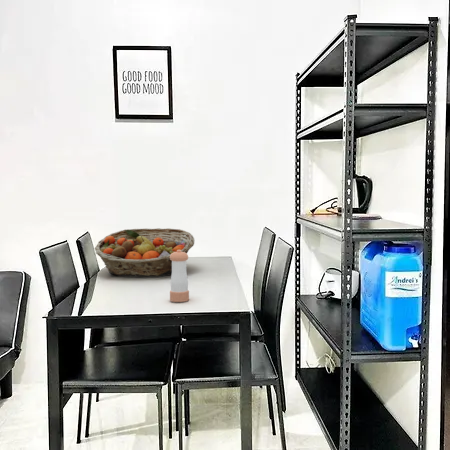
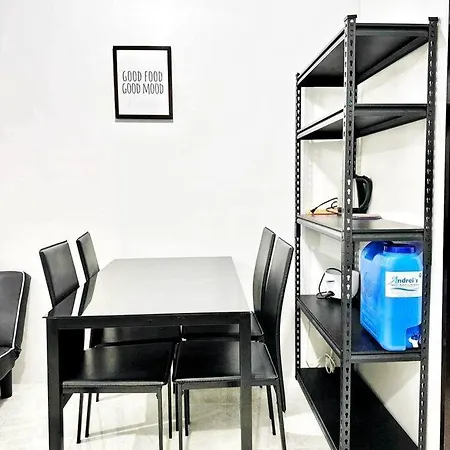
- fruit basket (145, 250)
- pepper shaker (179, 275)
